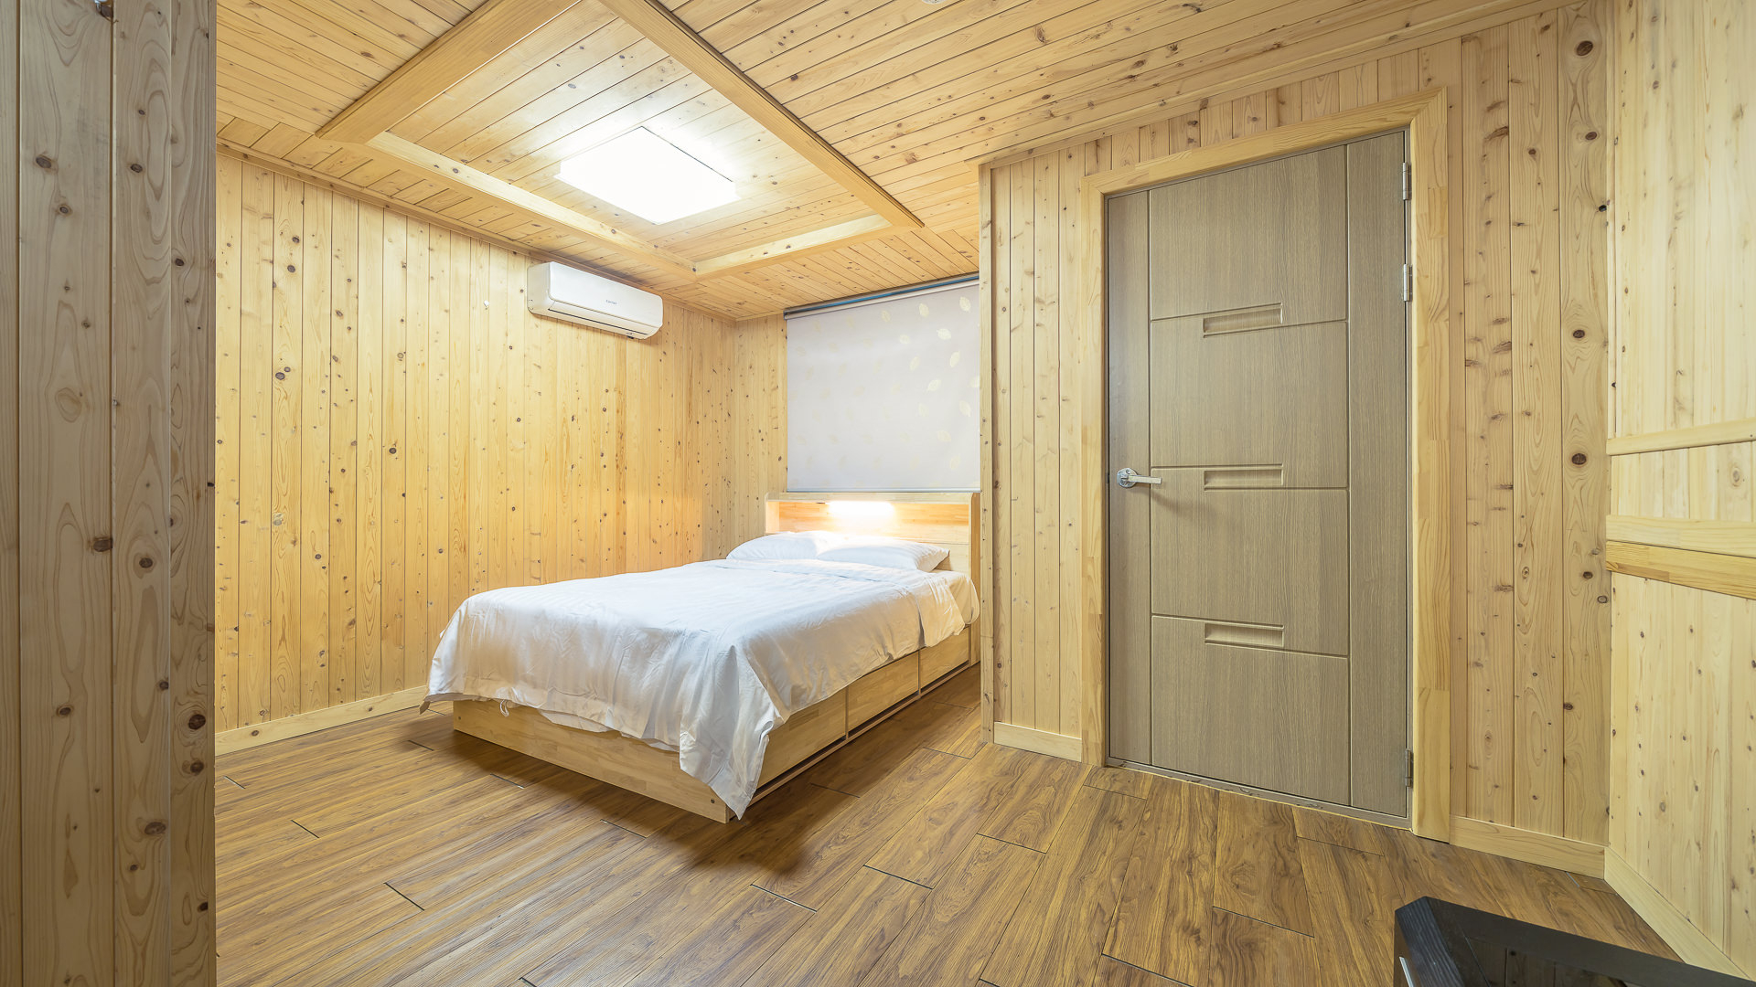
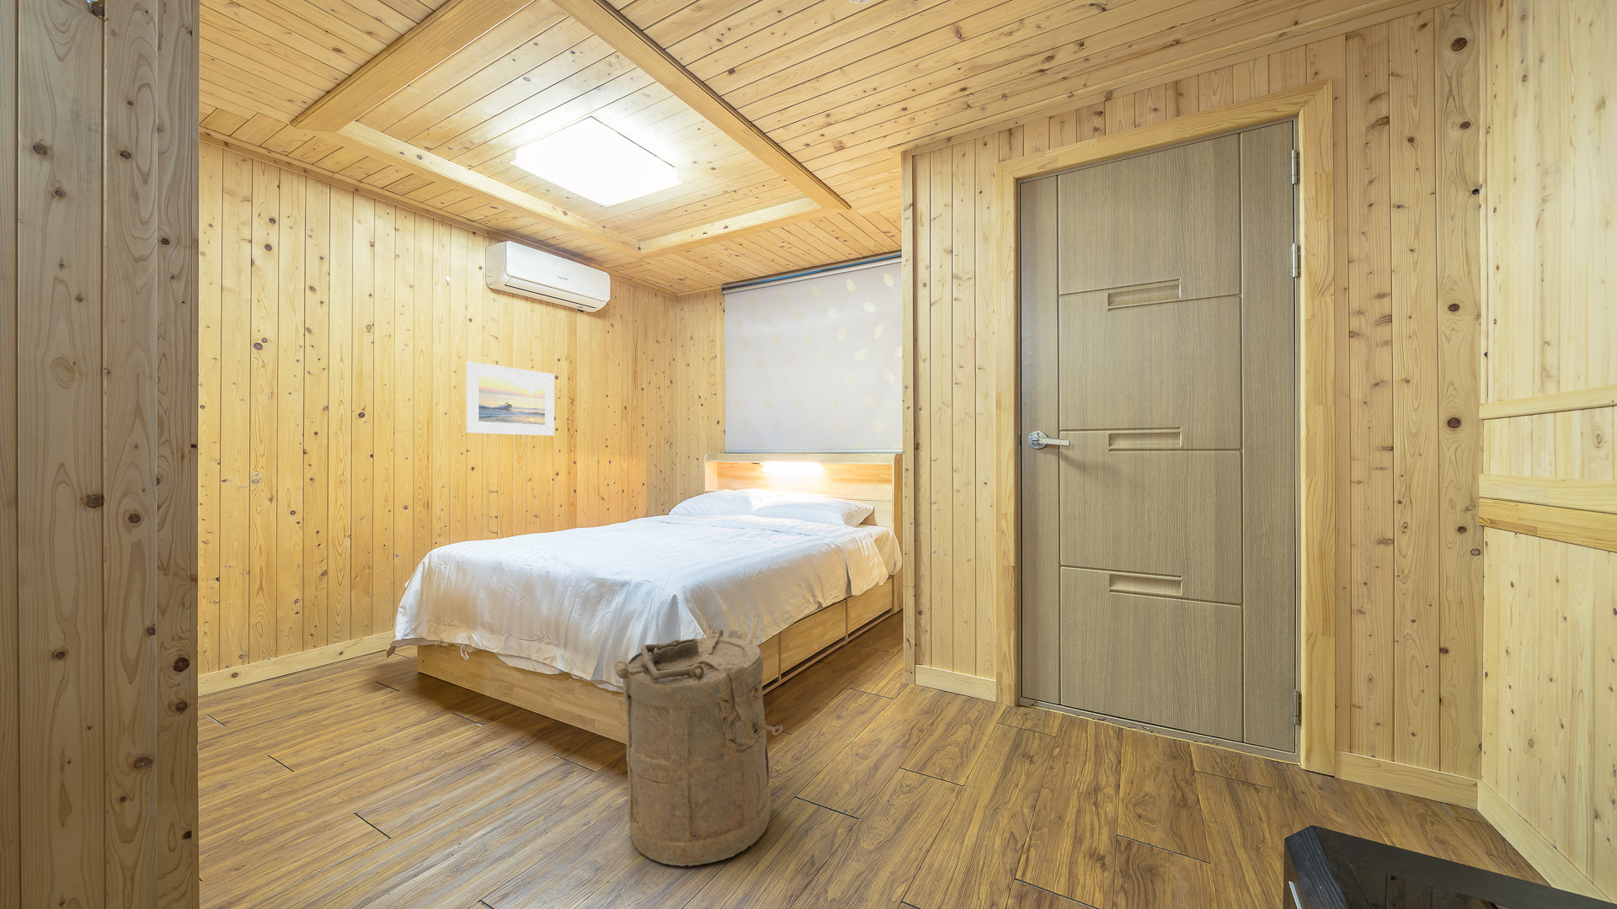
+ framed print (513, 401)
+ laundry hamper (703, 727)
